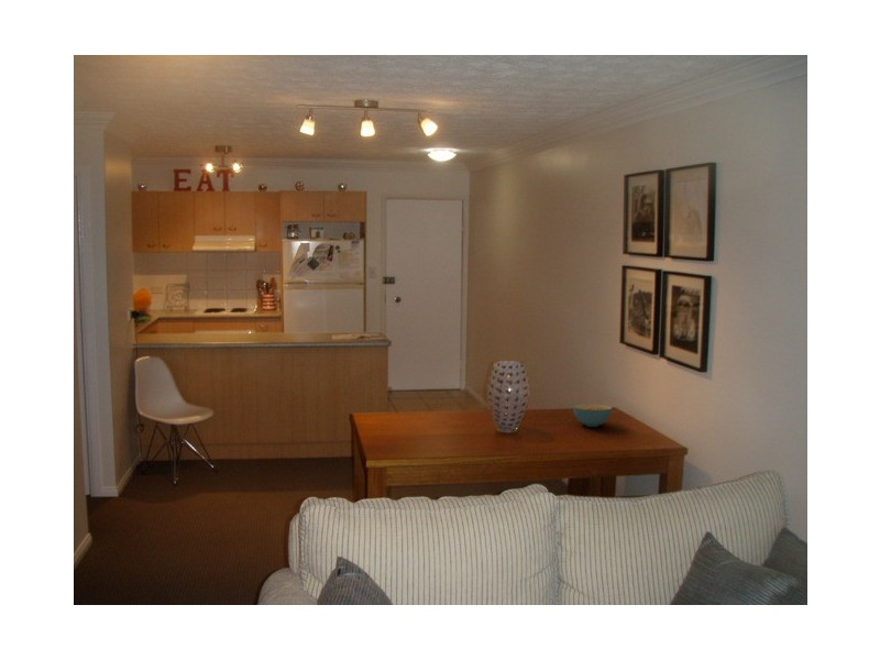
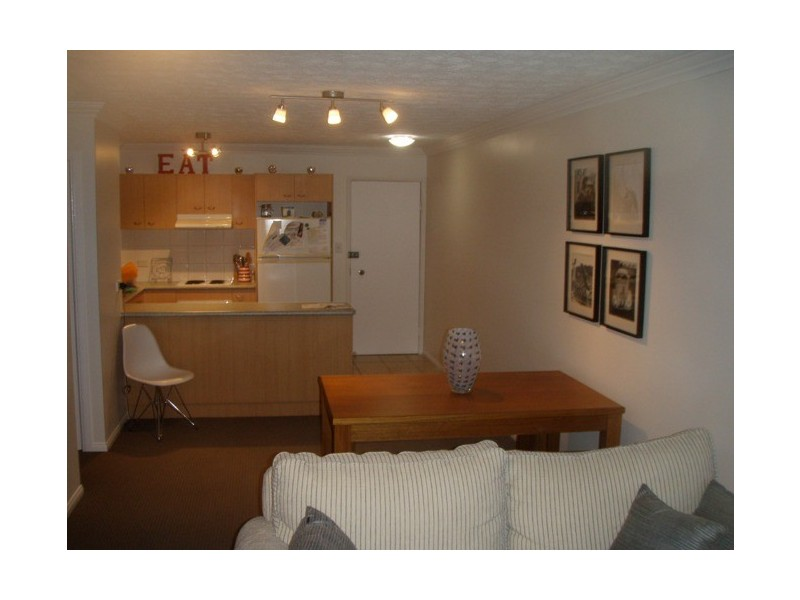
- cereal bowl (592, 416)
